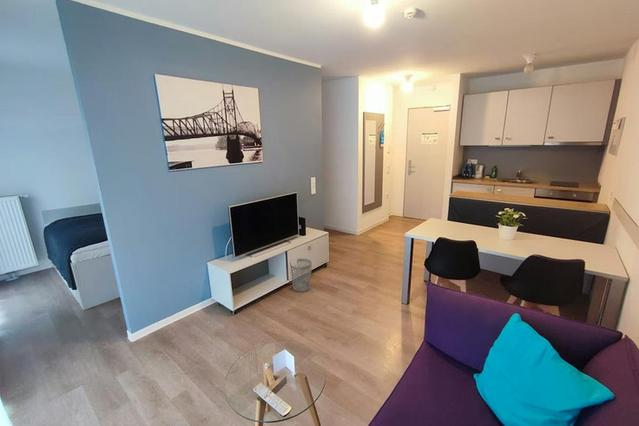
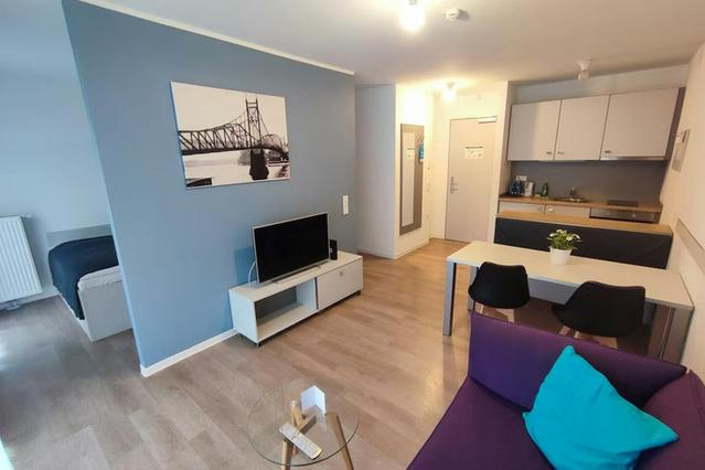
- wastebasket (301, 275)
